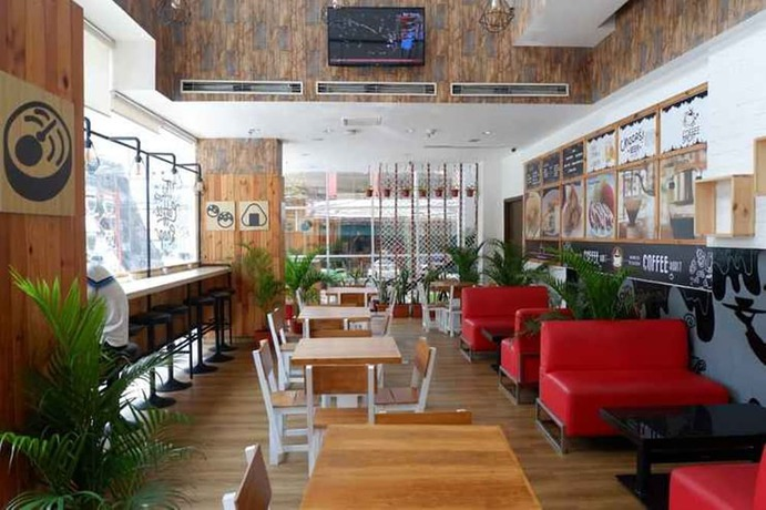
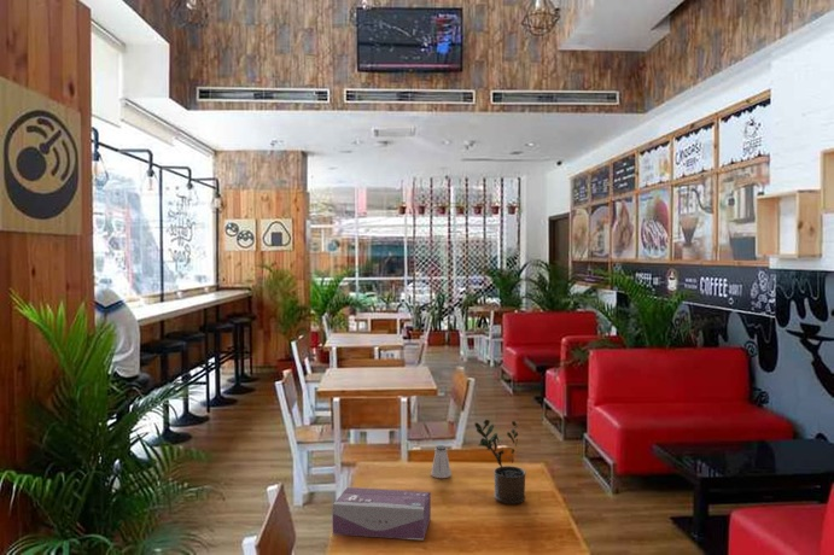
+ saltshaker (441, 460)
+ potted plant (500, 458)
+ tissue box (383, 510)
